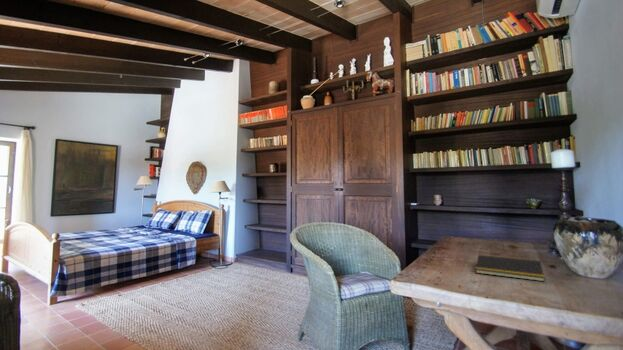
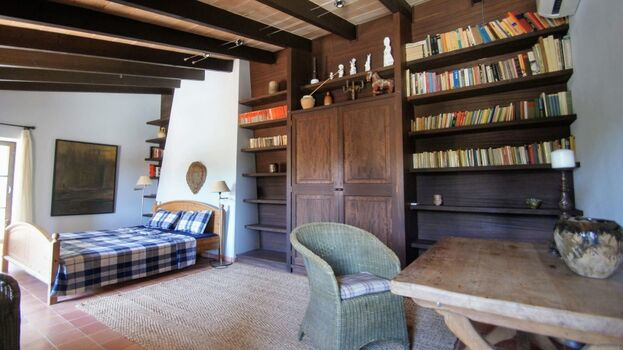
- notepad (508, 266)
